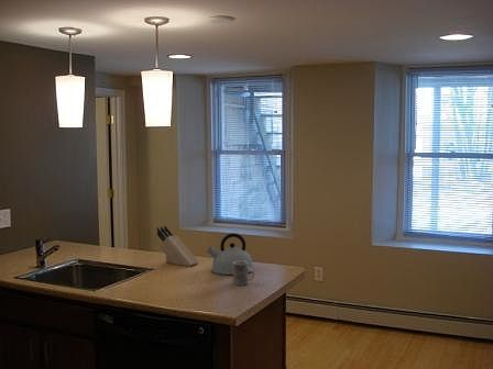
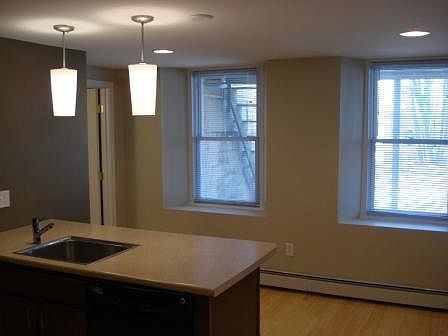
- knife block (176, 245)
- mug (242, 272)
- kettle (230, 251)
